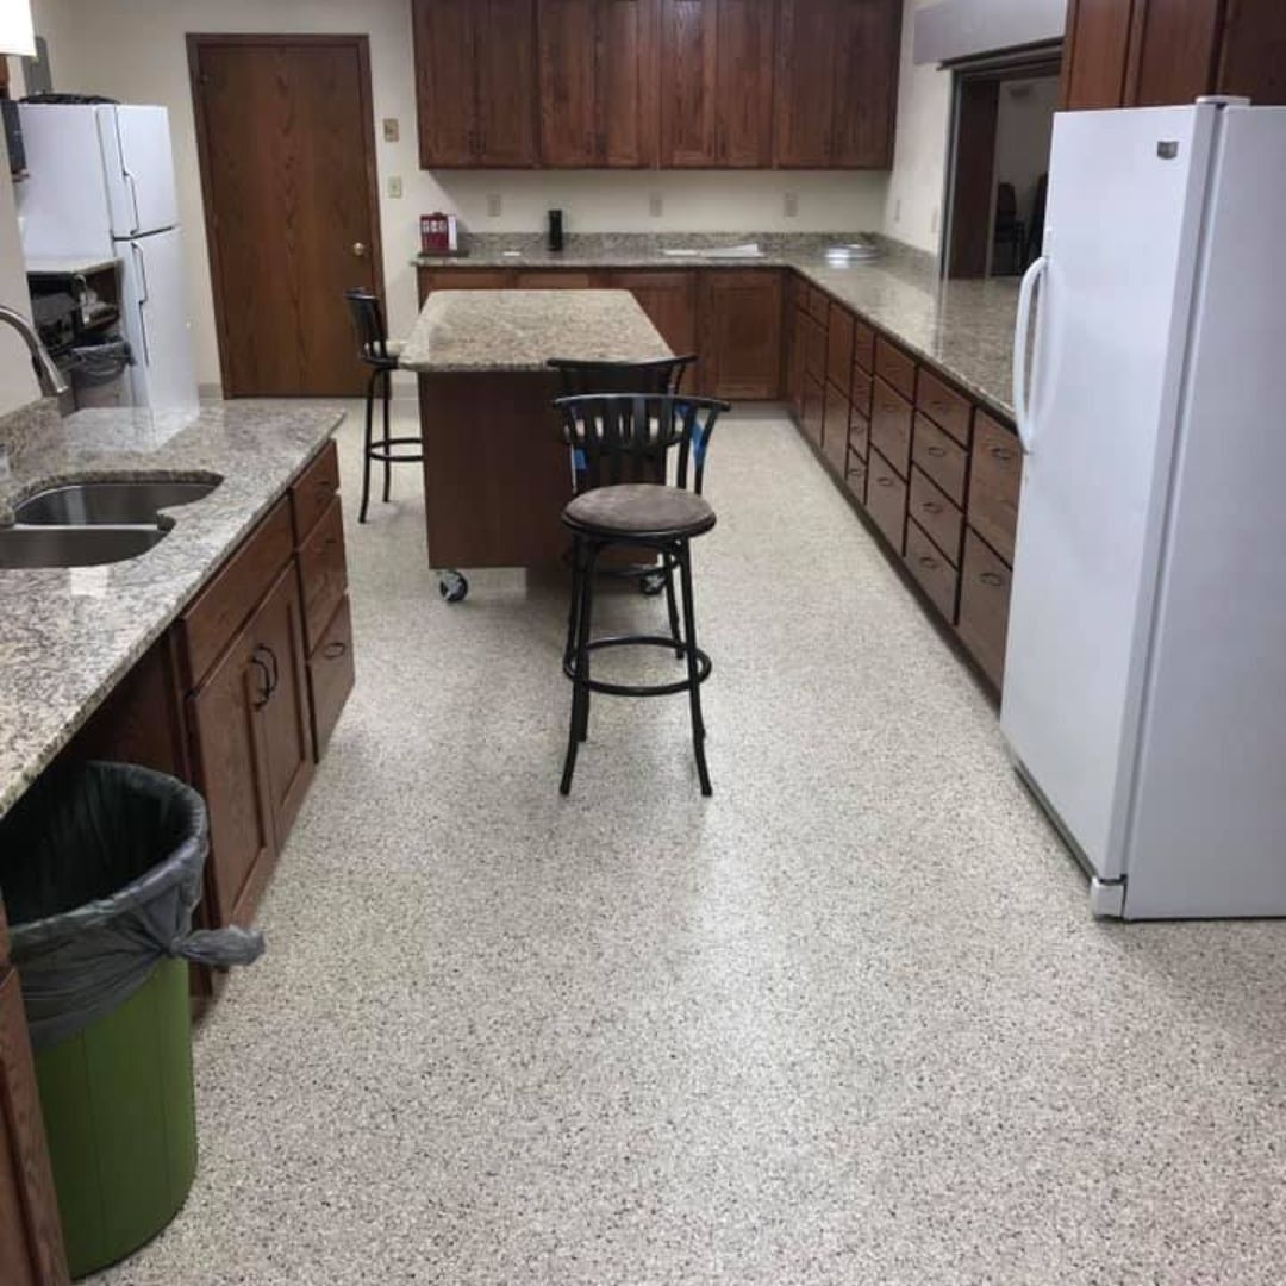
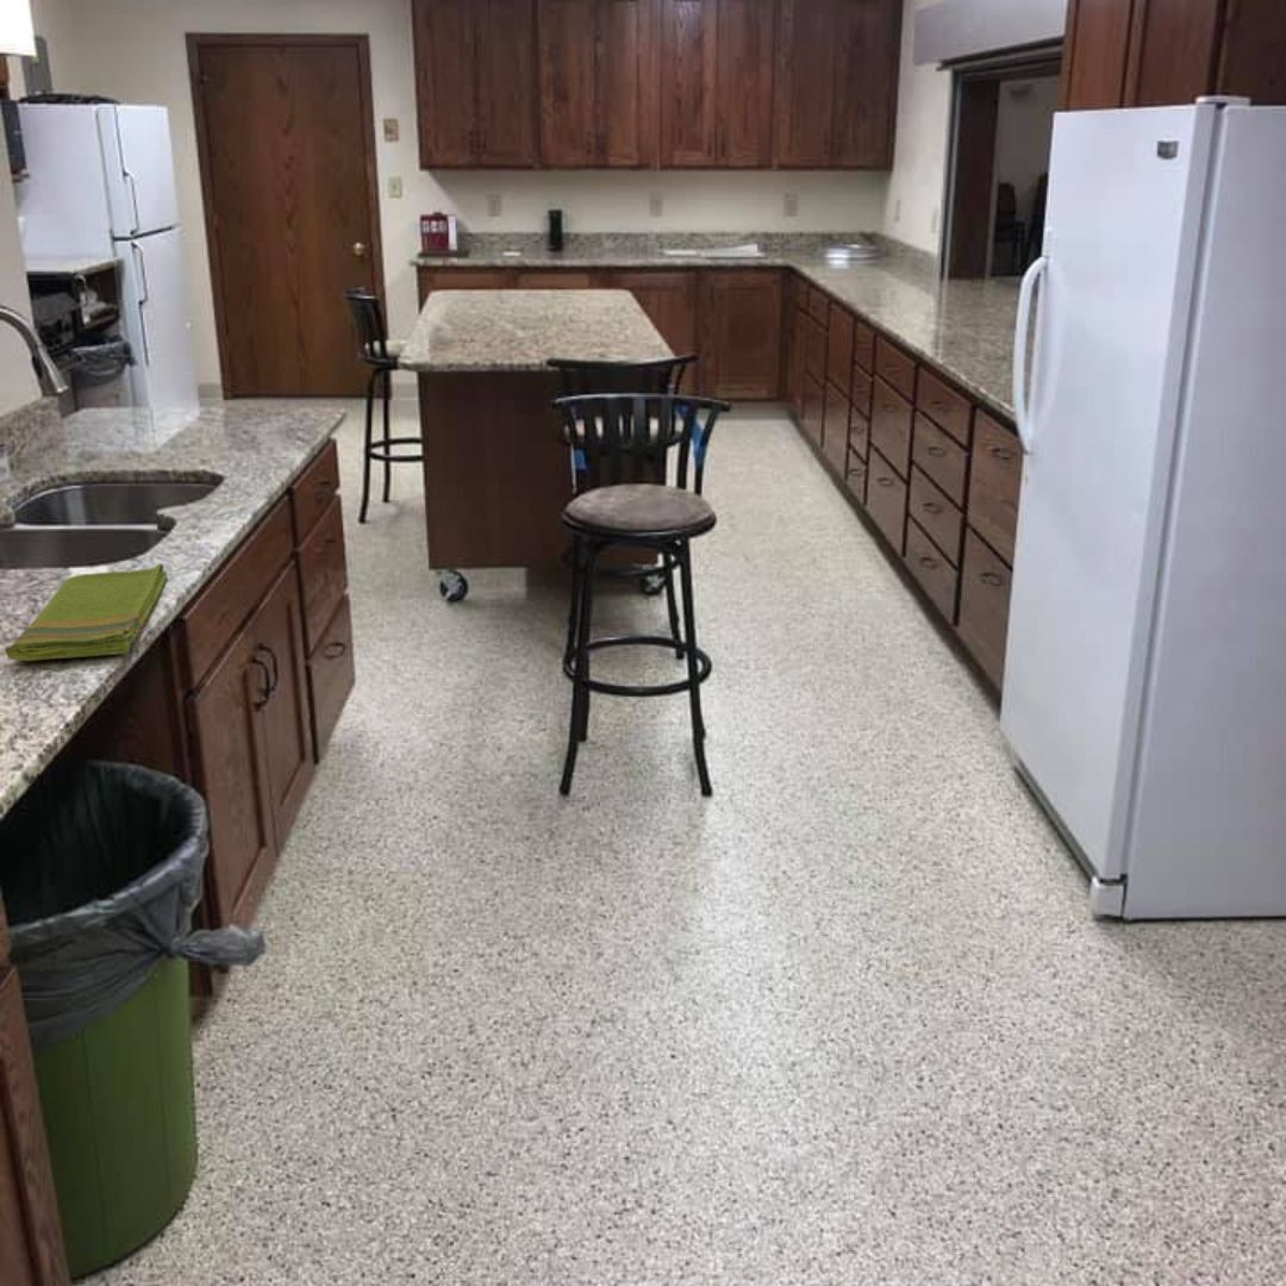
+ dish towel (94, 607)
